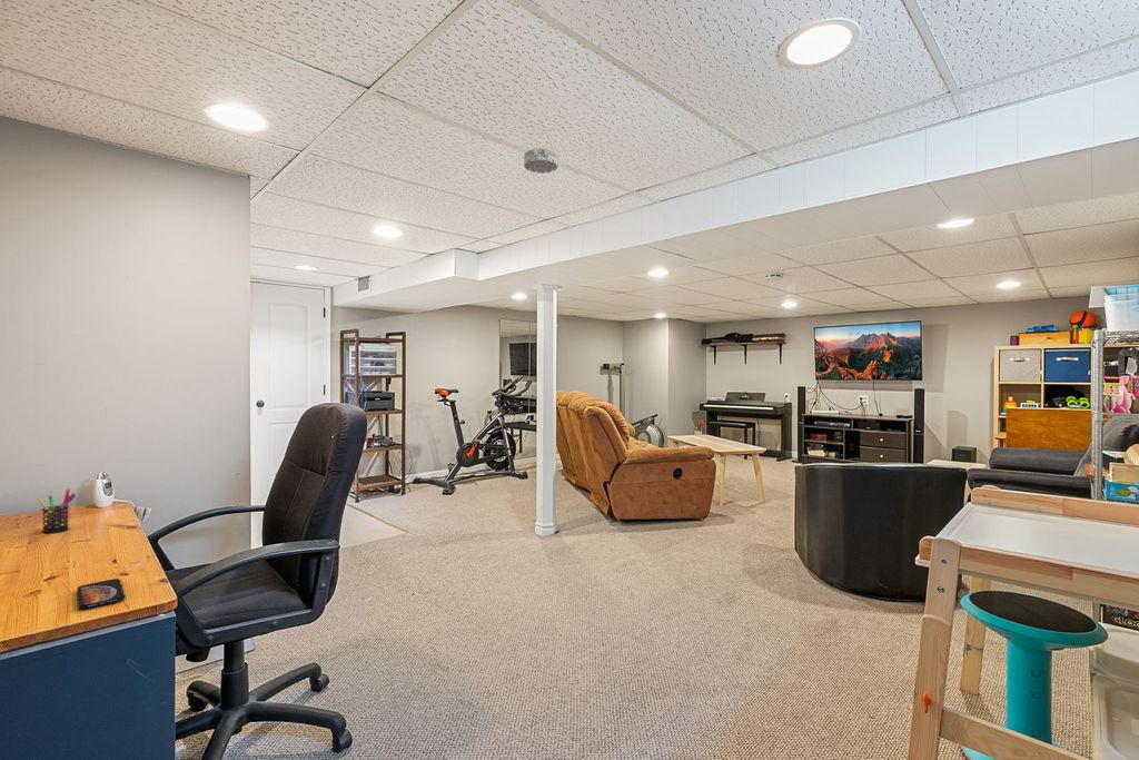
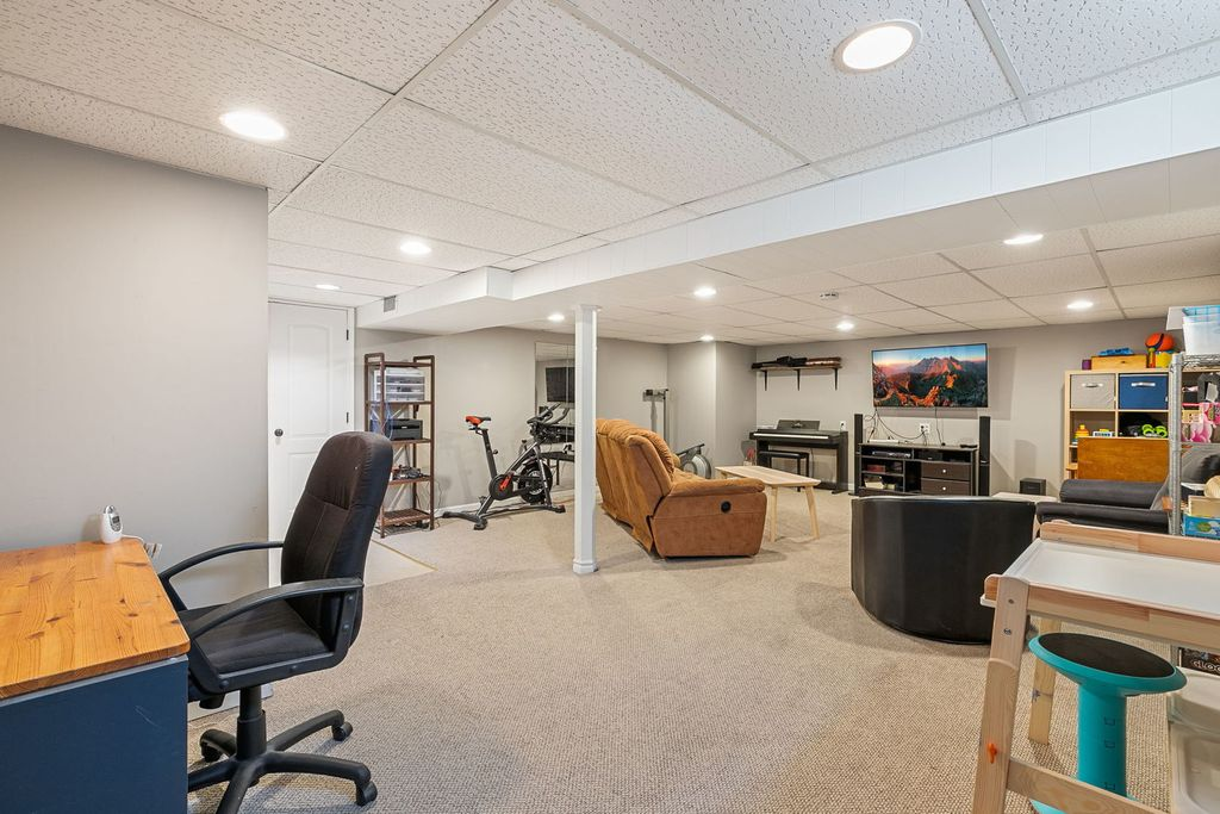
- smoke detector (541, 160)
- smartphone (100, 592)
- pen holder (56, 510)
